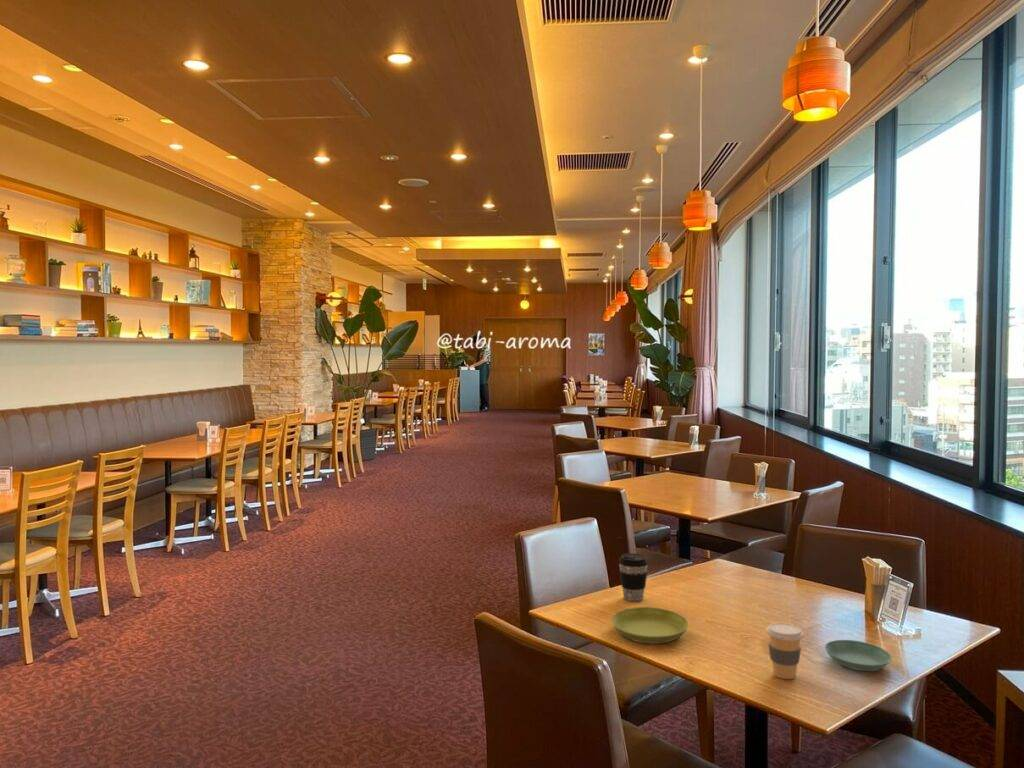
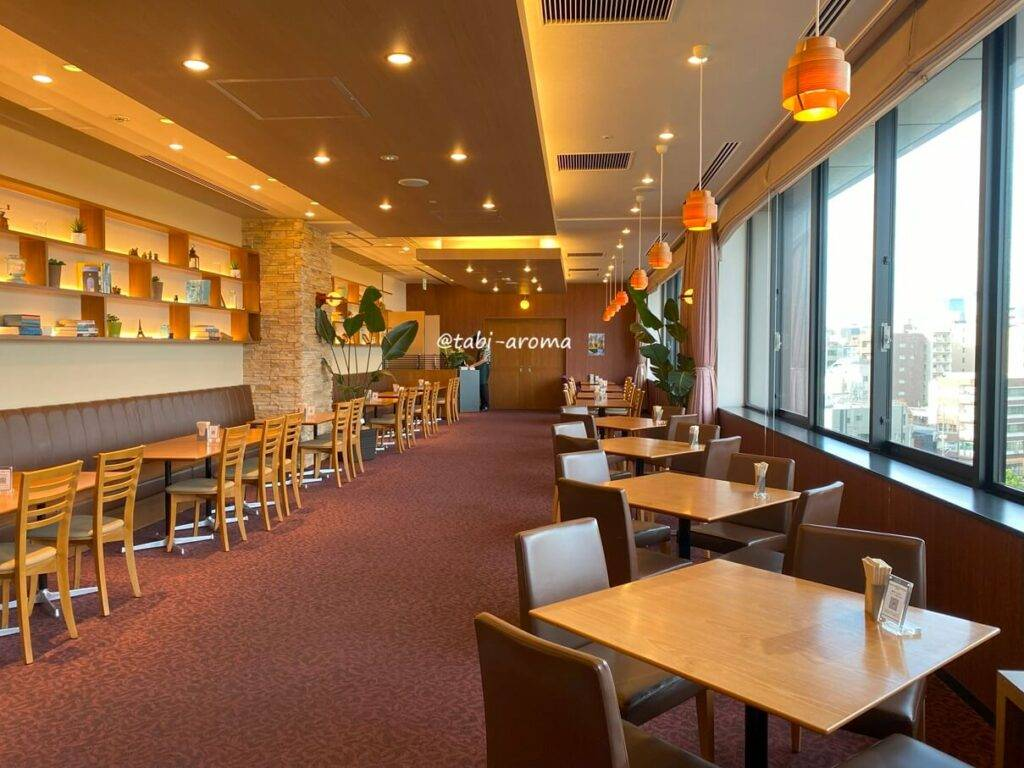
- coffee cup (633, 577)
- saucer (857, 656)
- coffee cup (784, 651)
- saucer (649, 626)
